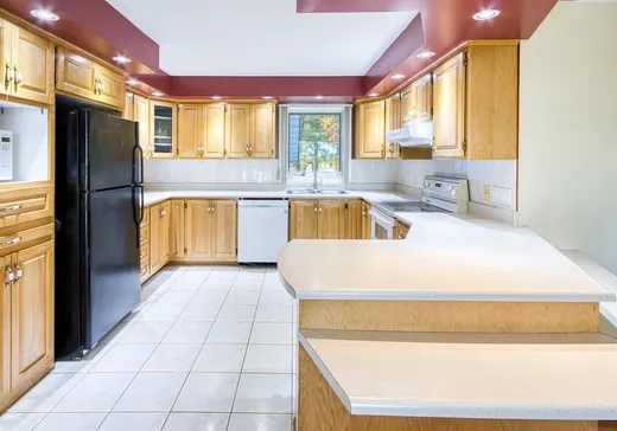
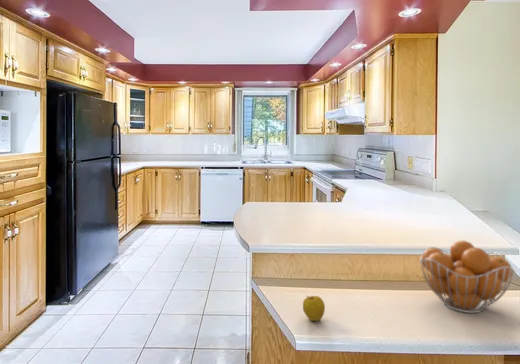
+ apple (313, 307)
+ fruit basket (464, 275)
